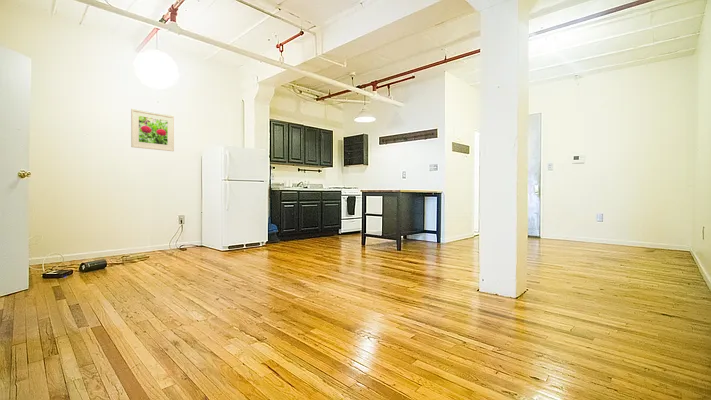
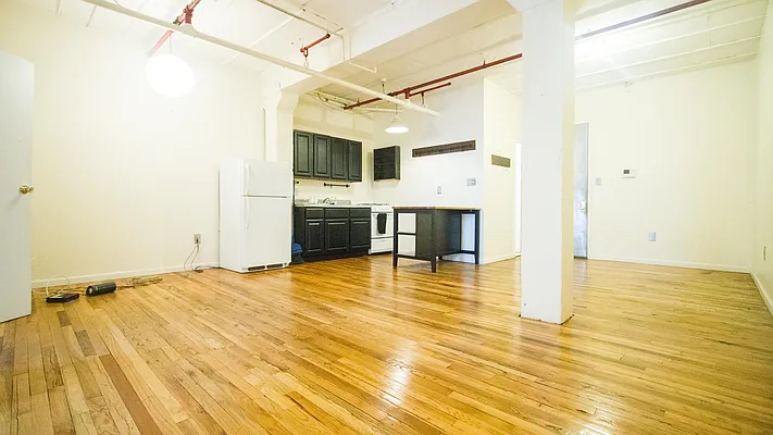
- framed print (153, 130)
